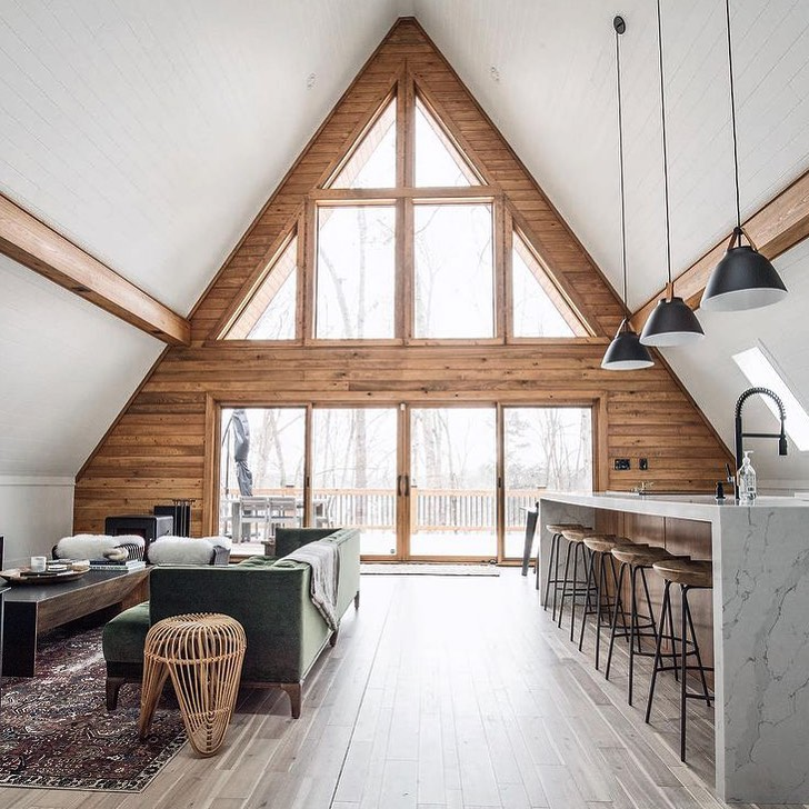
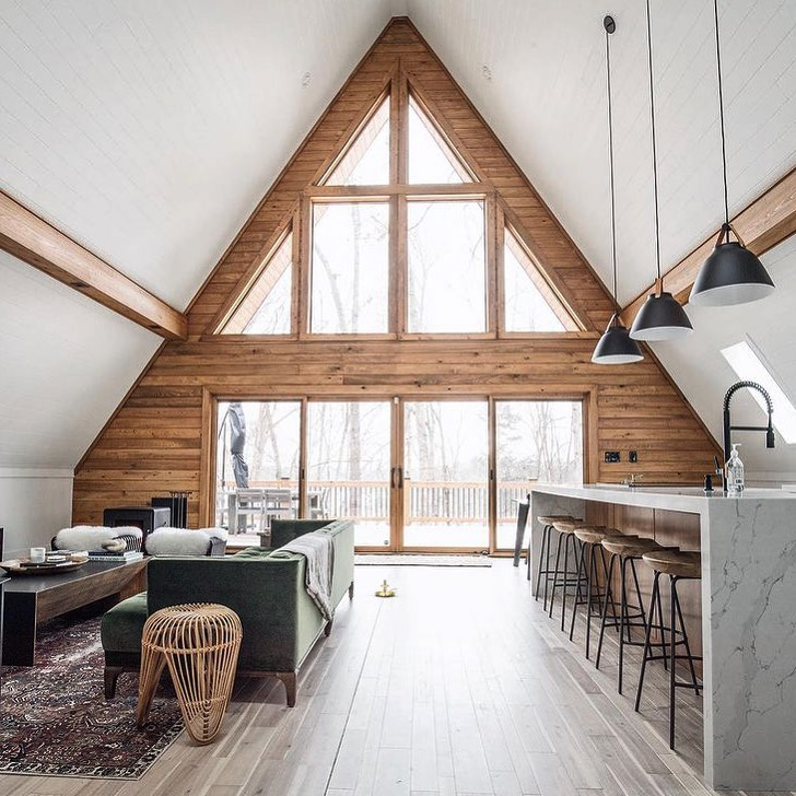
+ candle holder (386, 585)
